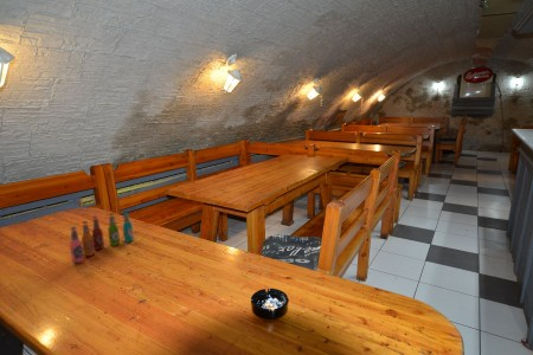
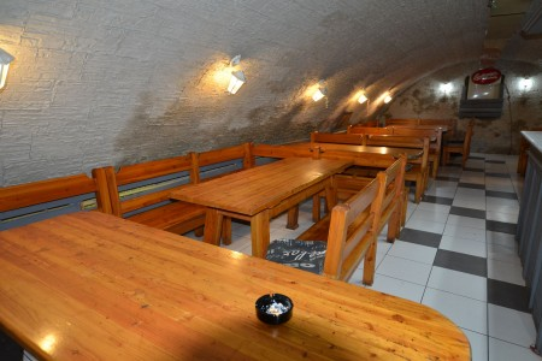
- beer bottle (99, 233)
